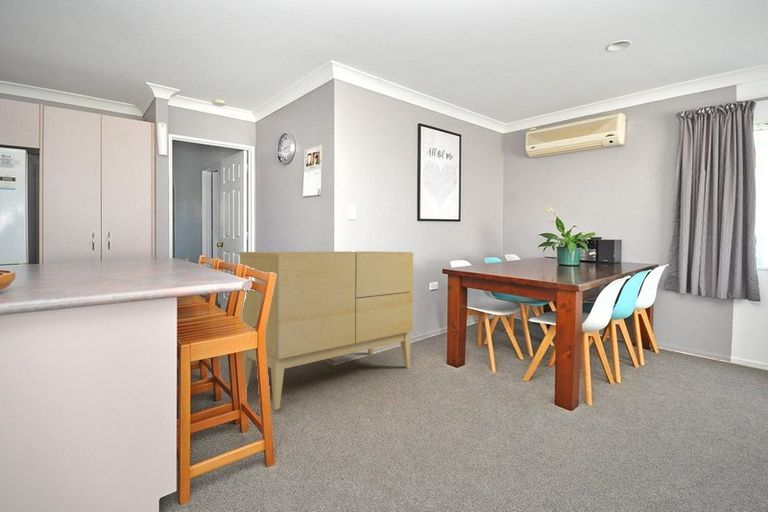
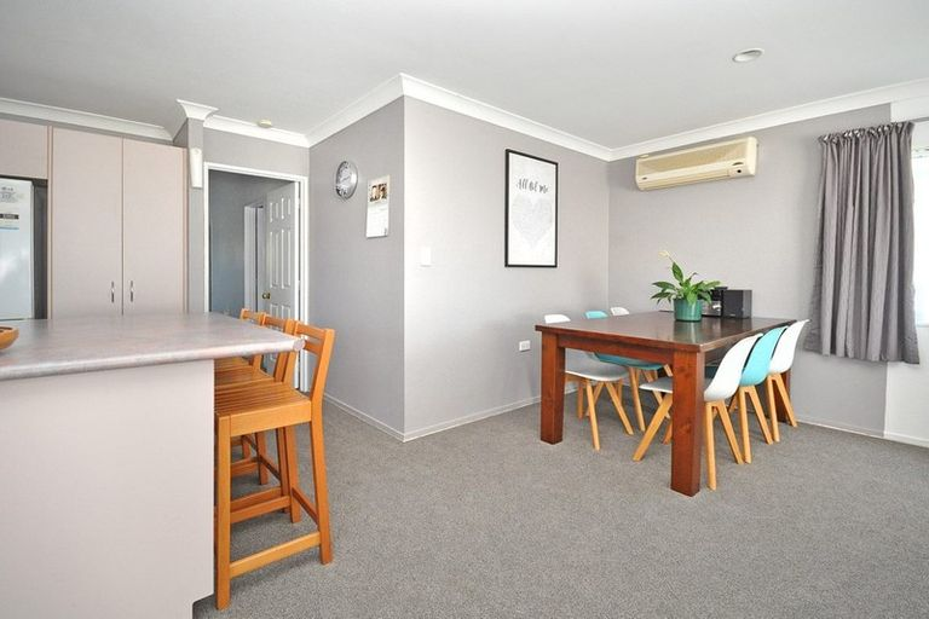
- sideboard (333, 315)
